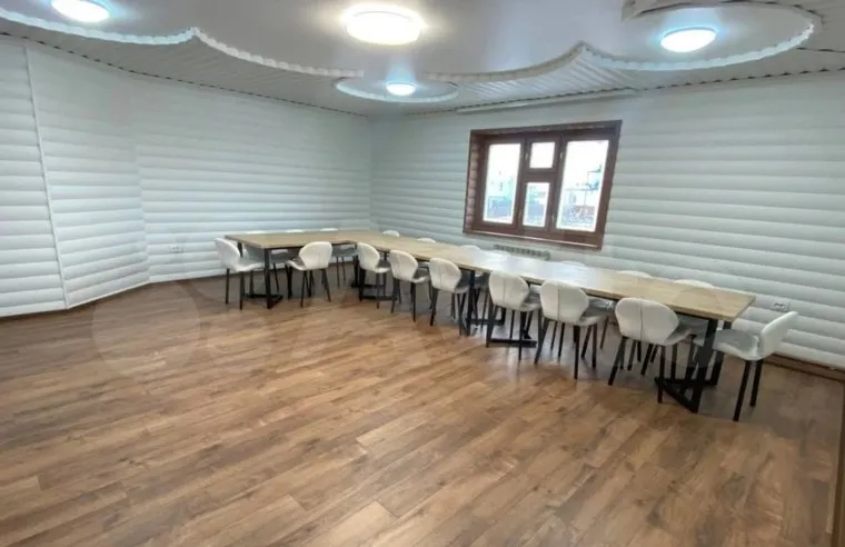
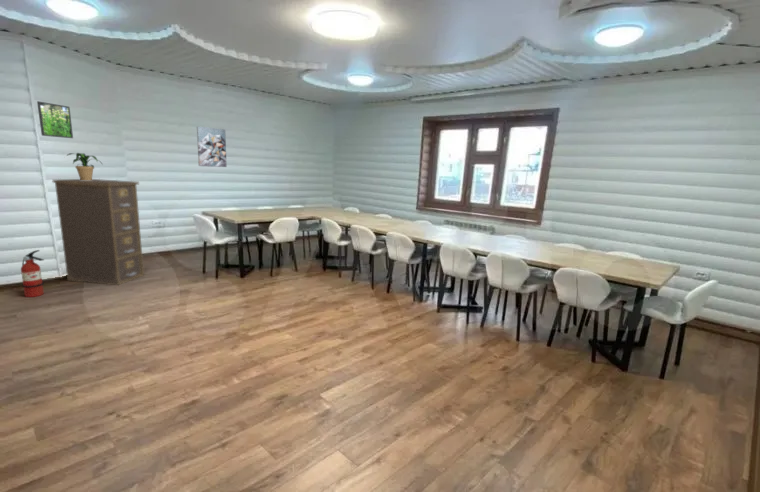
+ potted plant (84, 166)
+ wall art (212, 147)
+ fire extinguisher (34, 272)
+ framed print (56, 120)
+ filing cabinet (102, 230)
